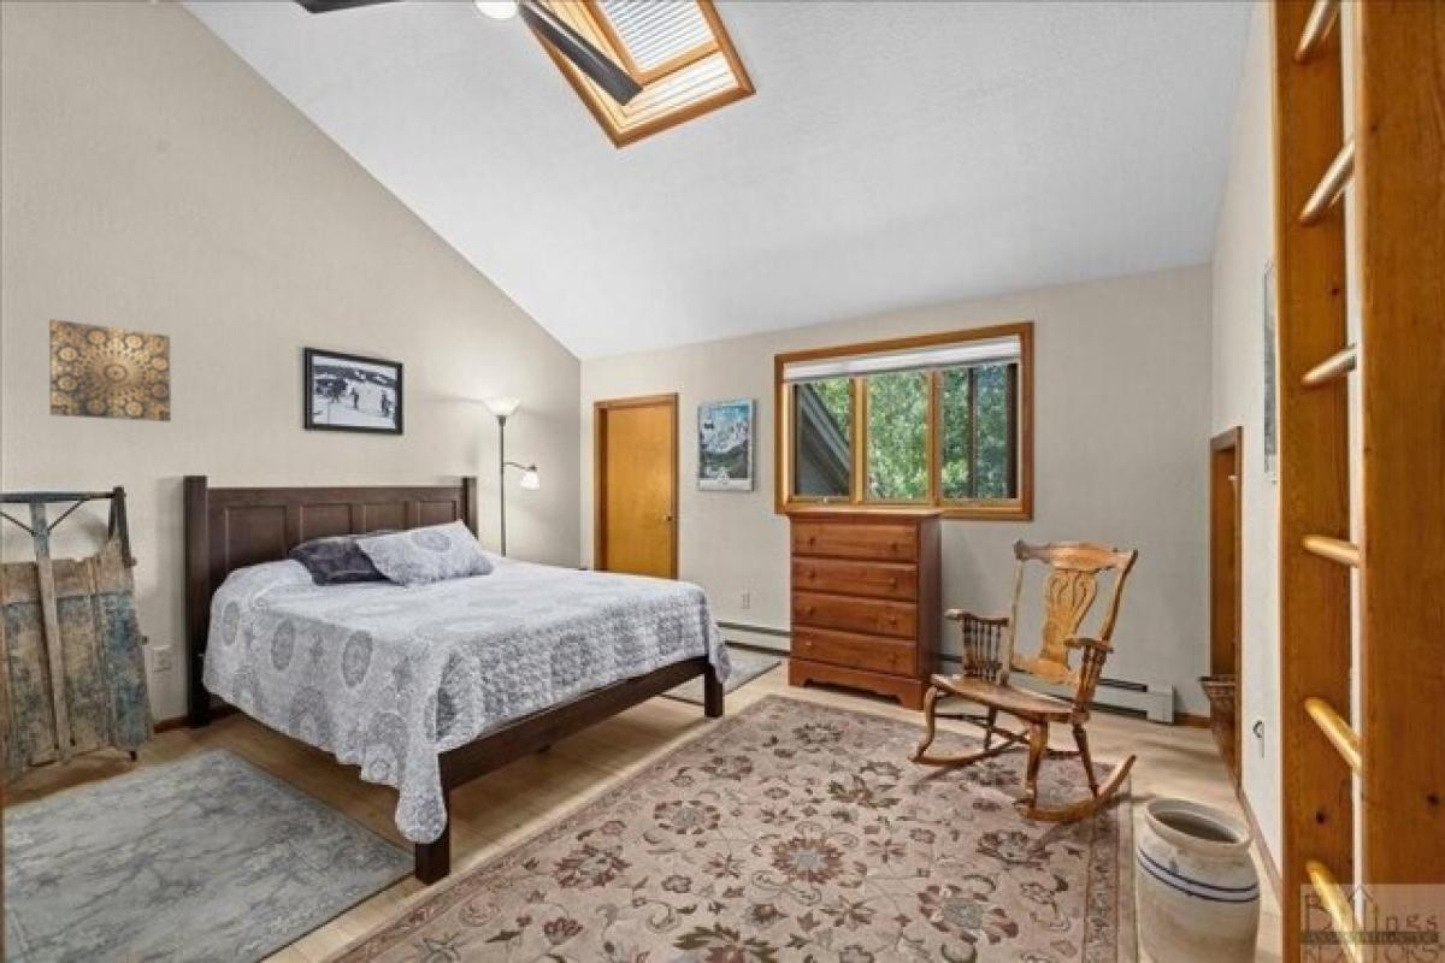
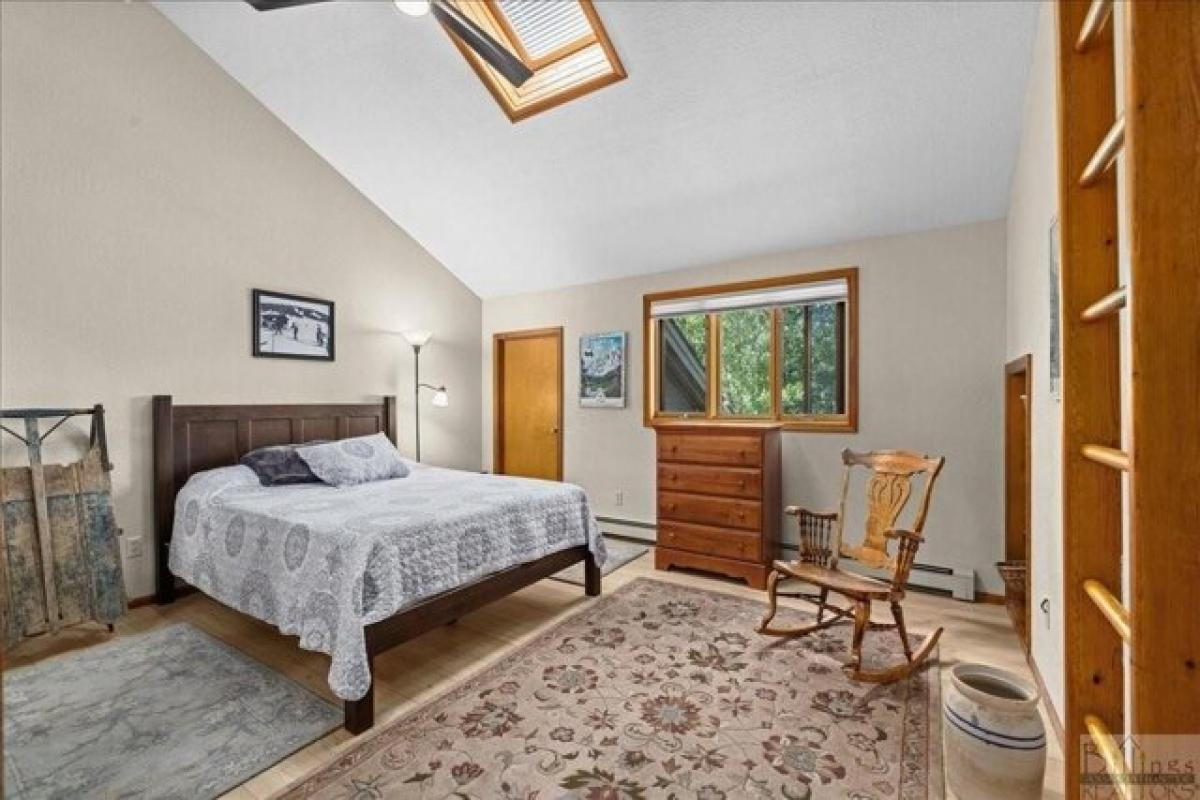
- wall art (112, 373)
